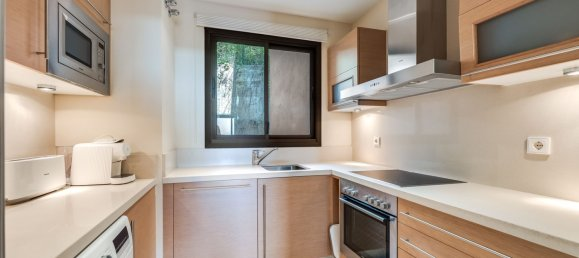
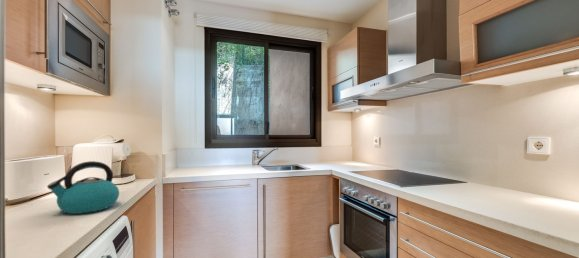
+ kettle (85, 185)
